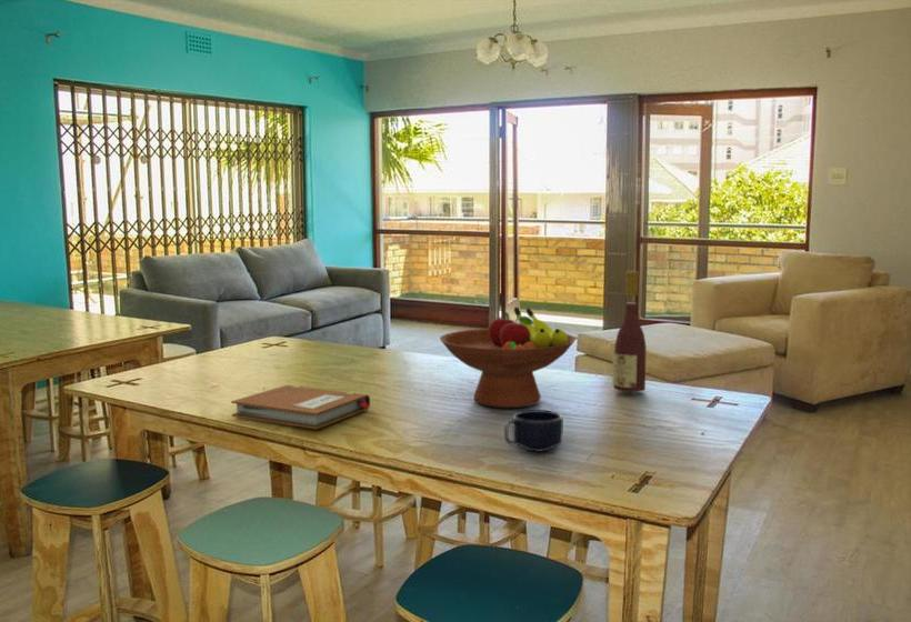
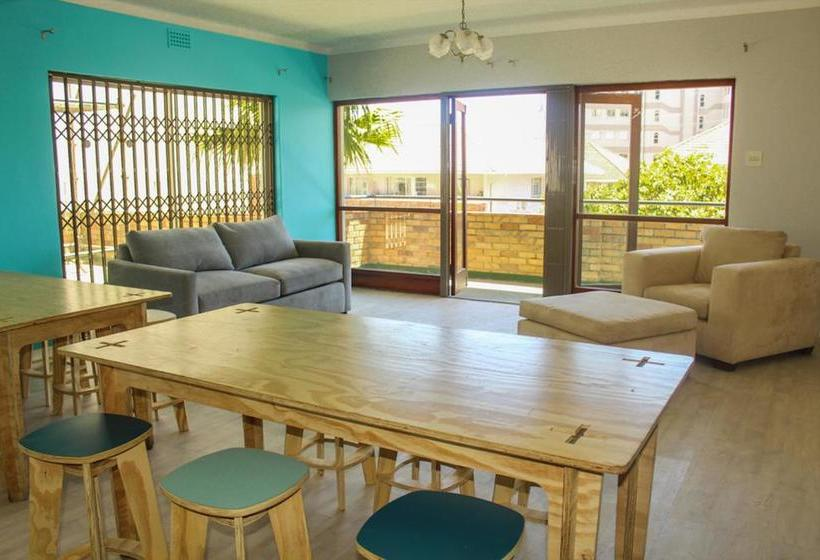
- mug (532, 432)
- fruit bowl (507, 357)
- wine bottle (630, 332)
- notebook (304, 404)
